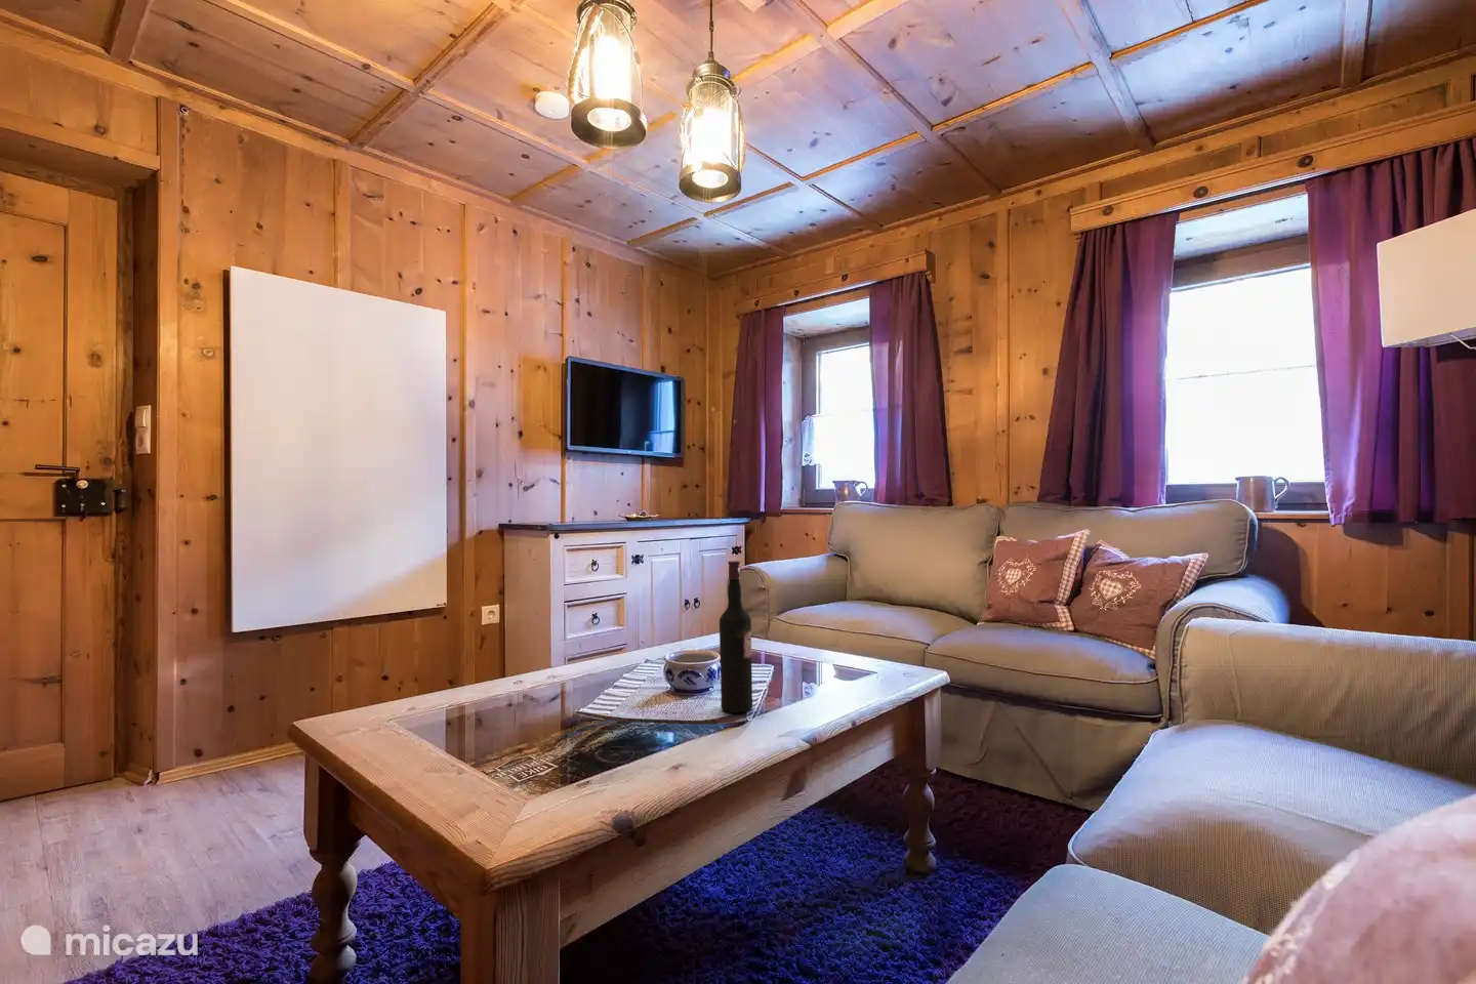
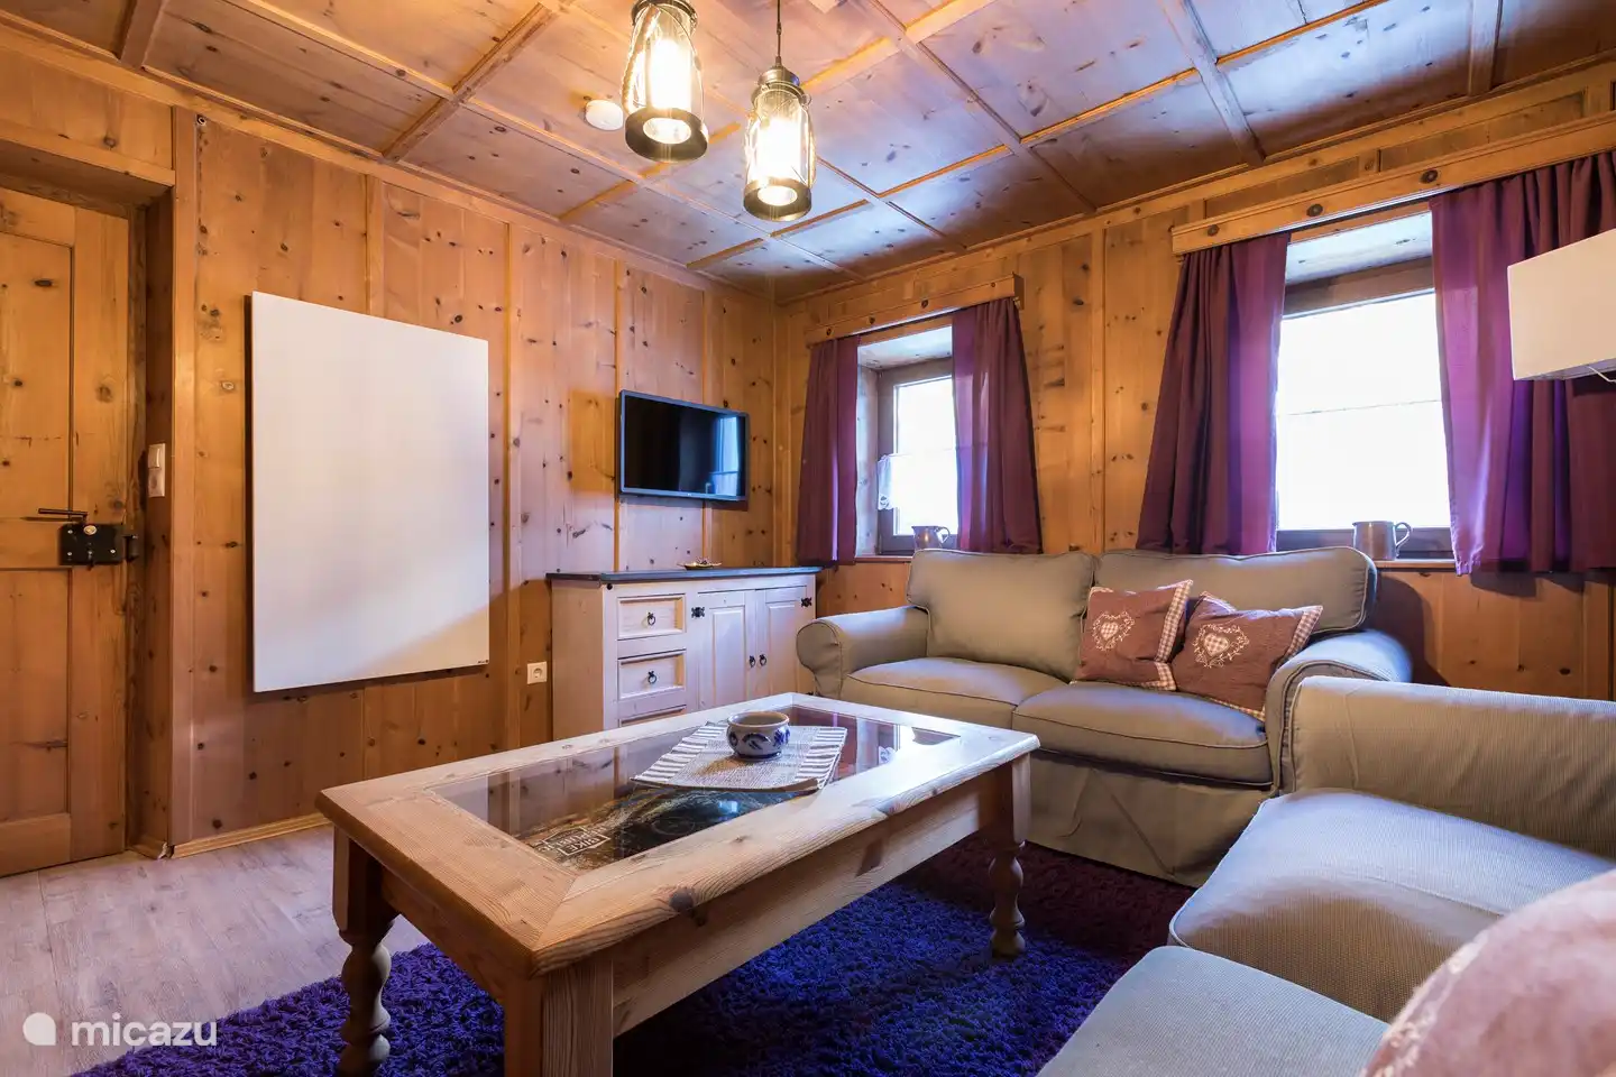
- wine bottle (735, 635)
